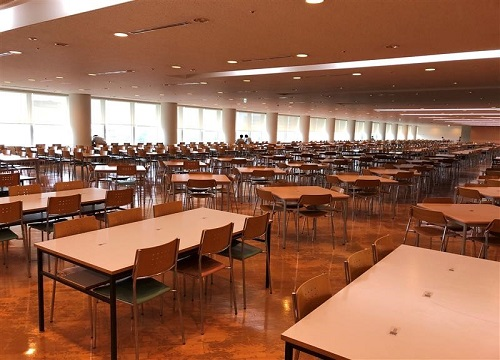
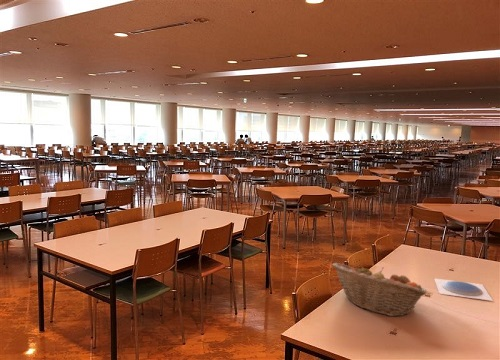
+ plate (461, 286)
+ fruit basket (376, 284)
